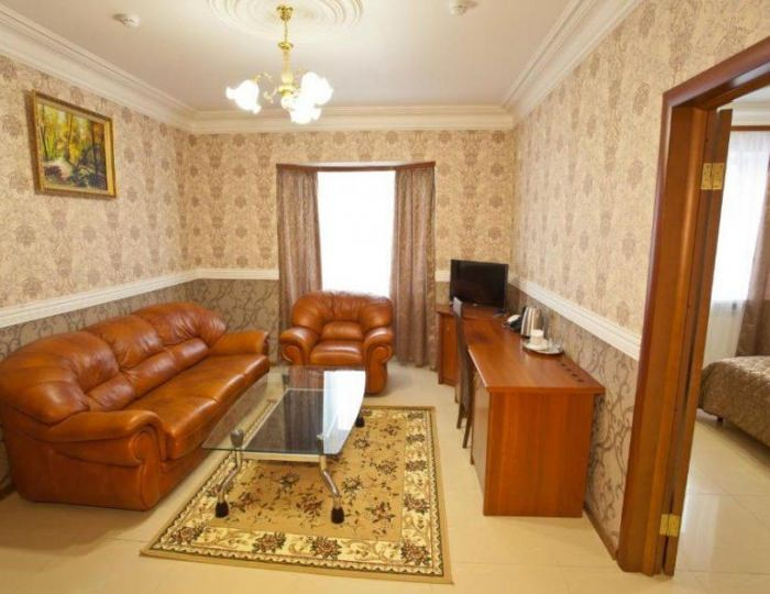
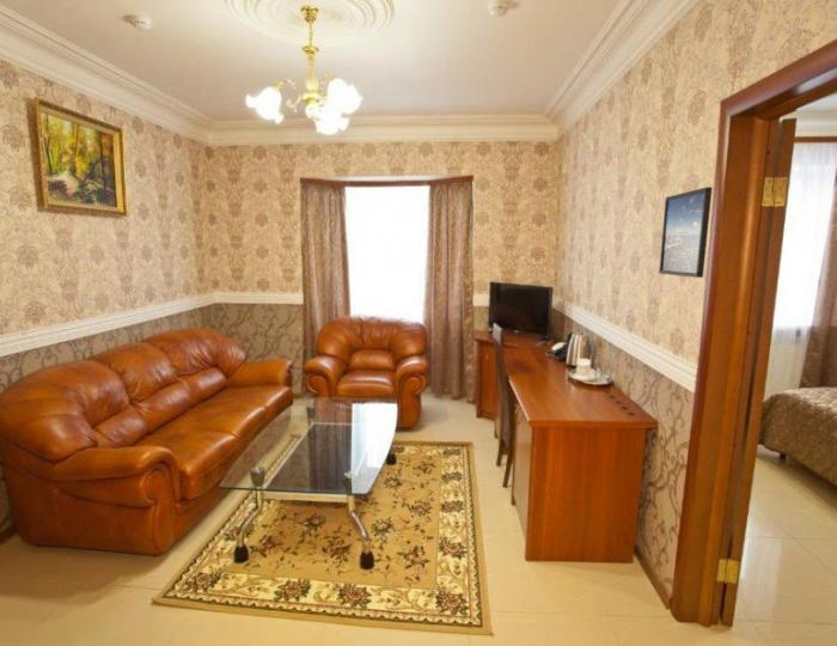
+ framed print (683, 234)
